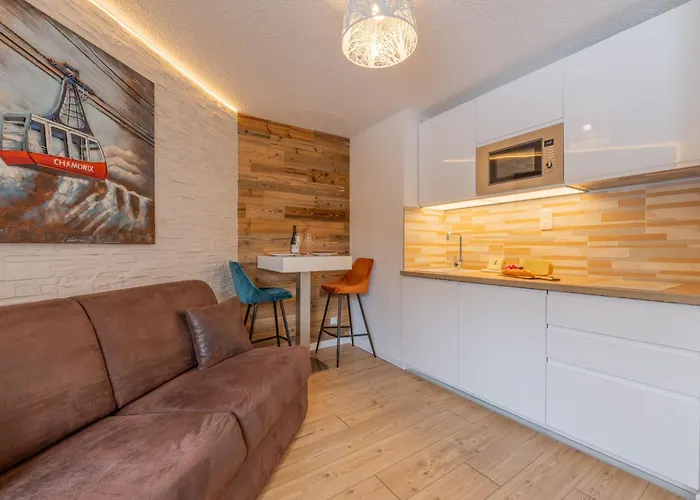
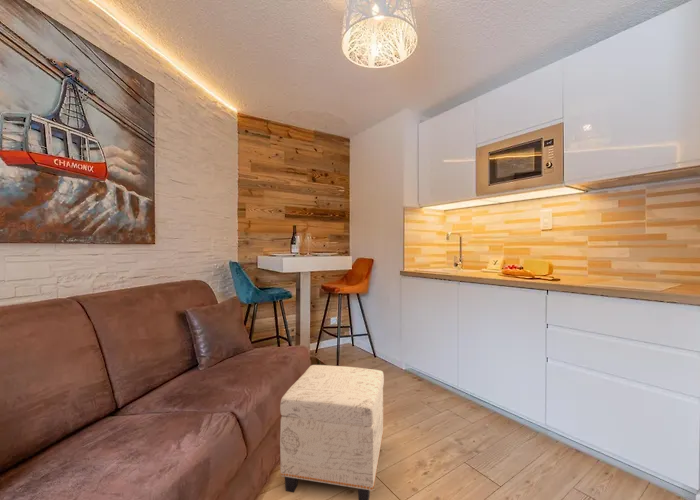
+ ottoman (337, 422)
